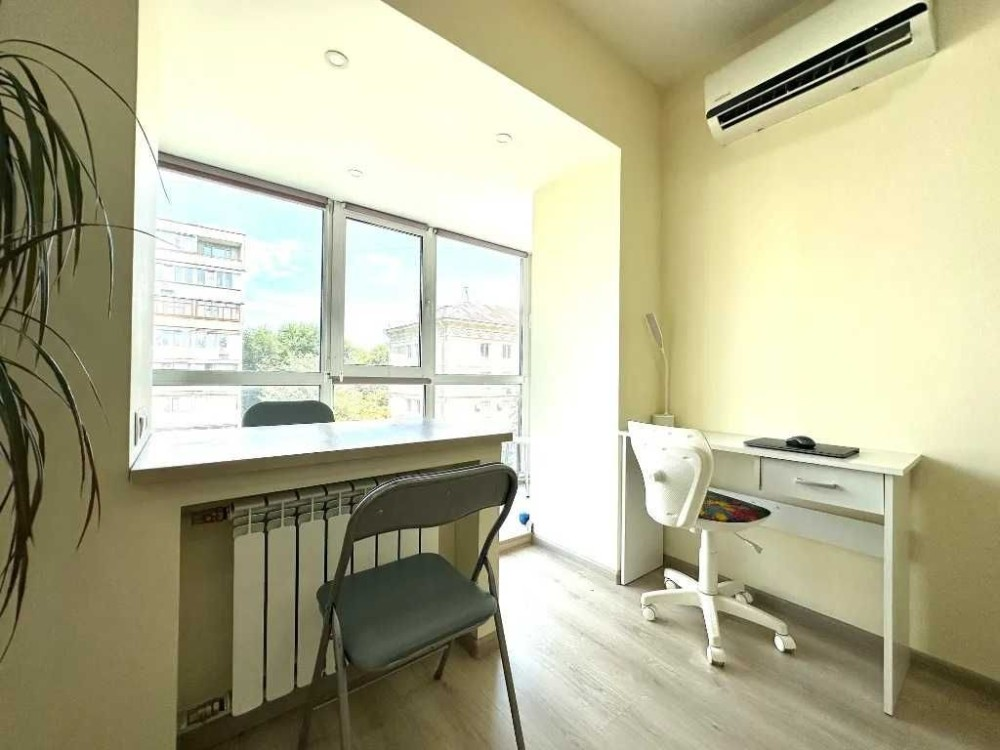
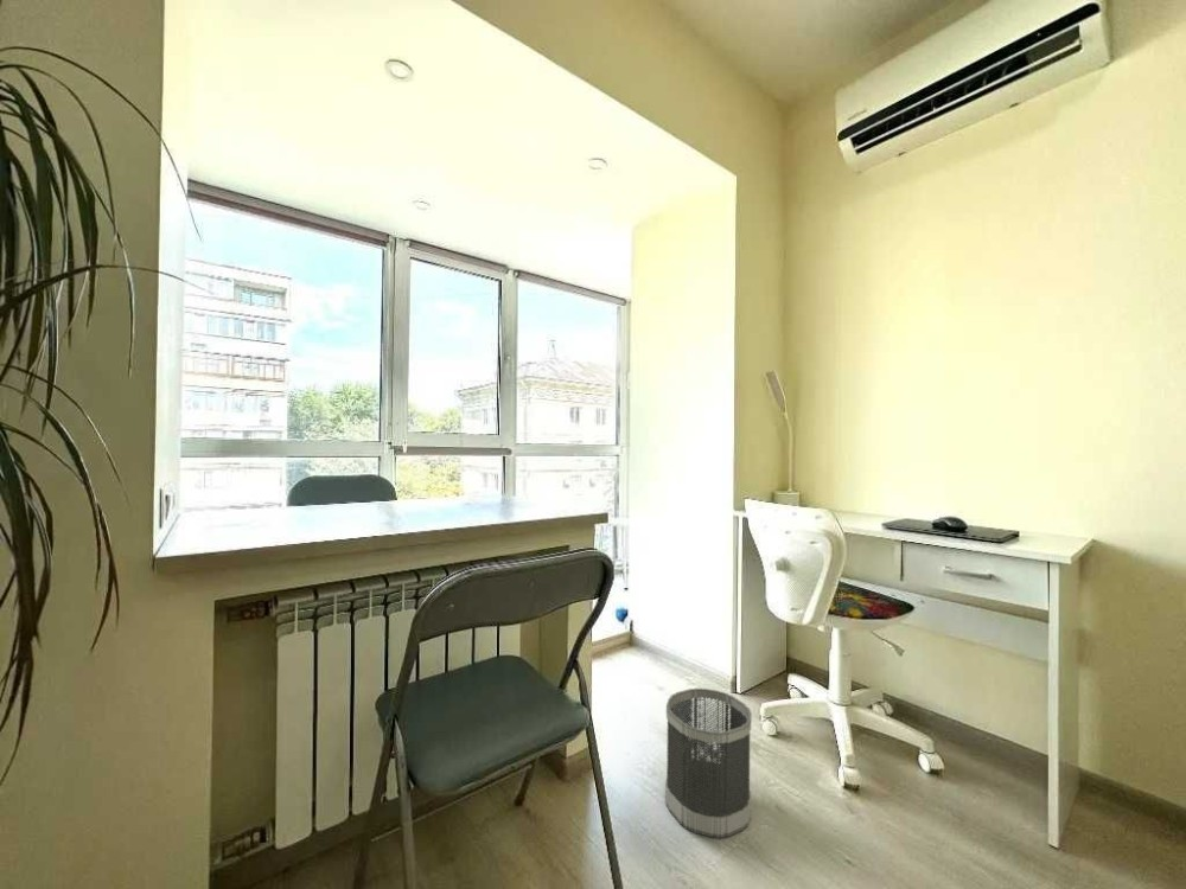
+ wastebasket (707, 756)
